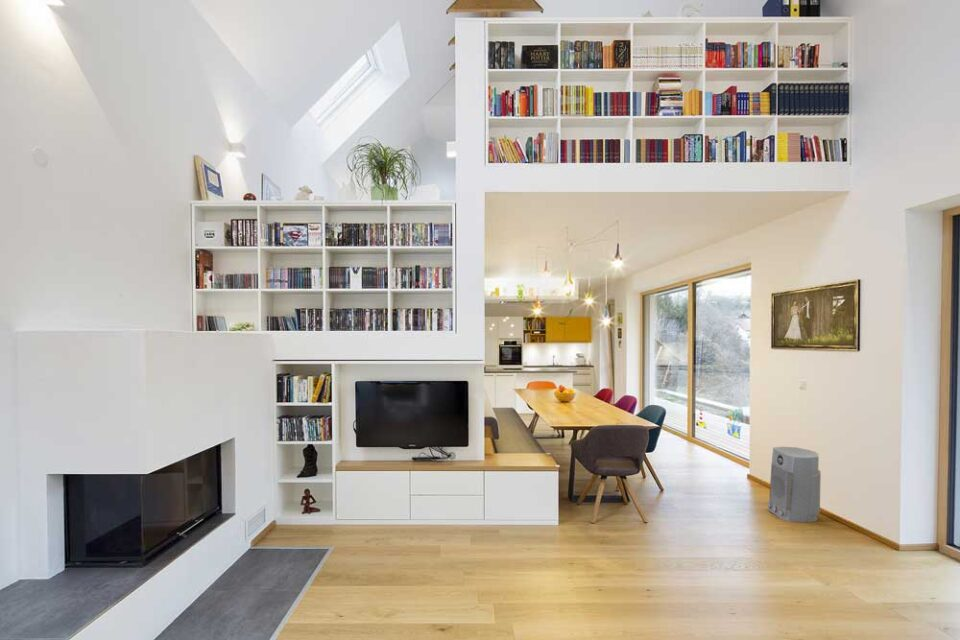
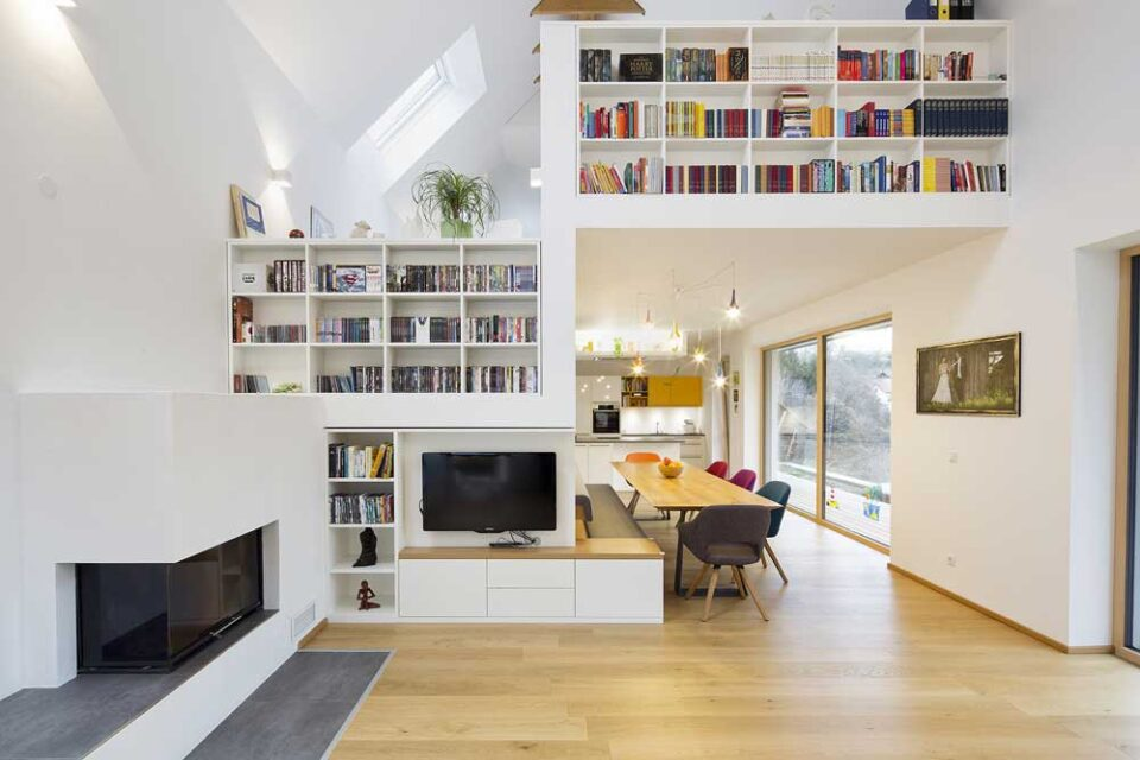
- air purifier (795, 483)
